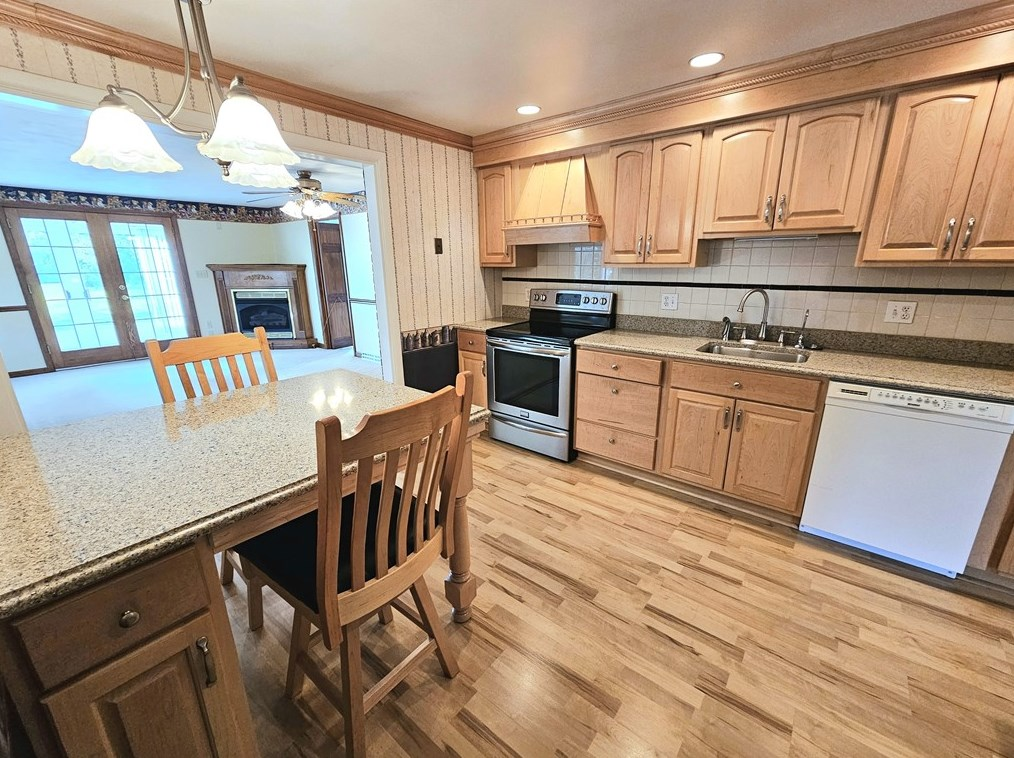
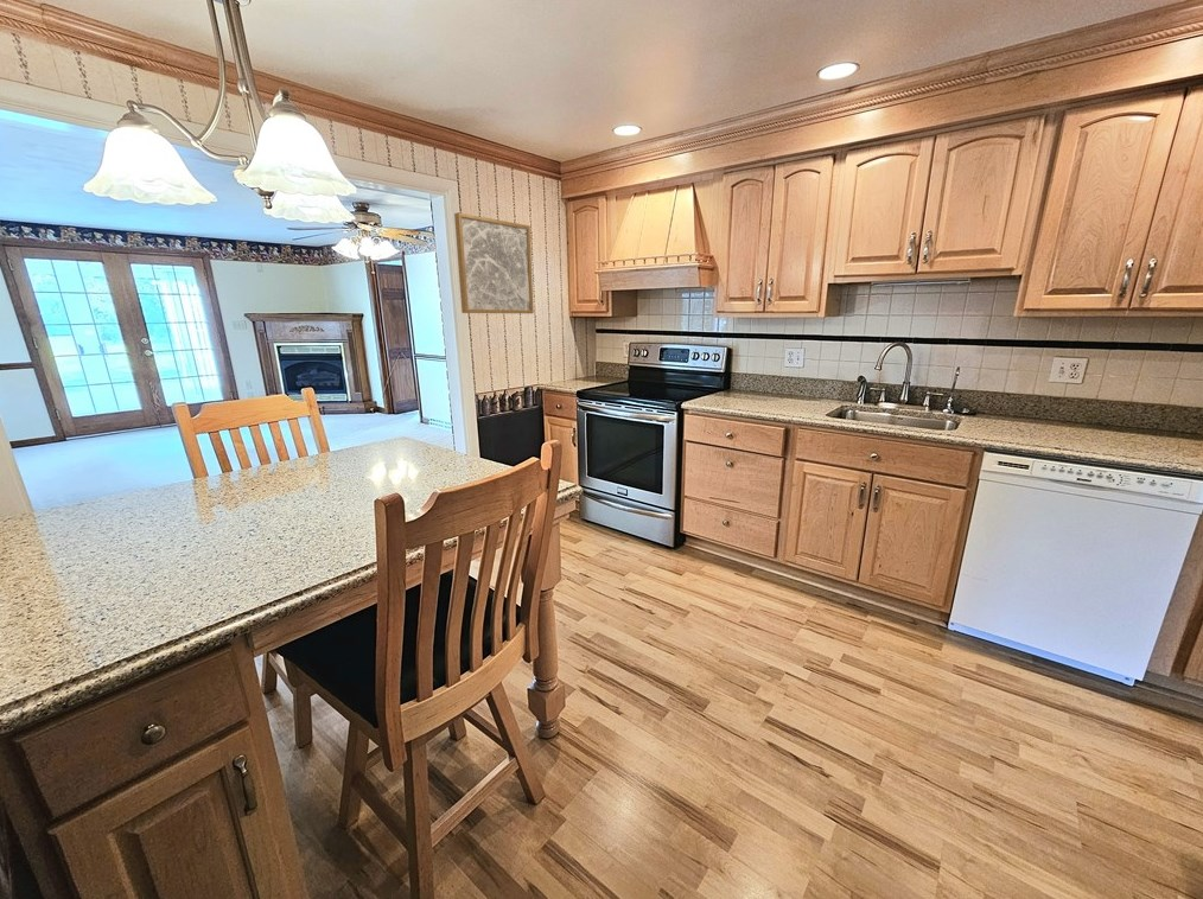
+ wall art (497, 267)
